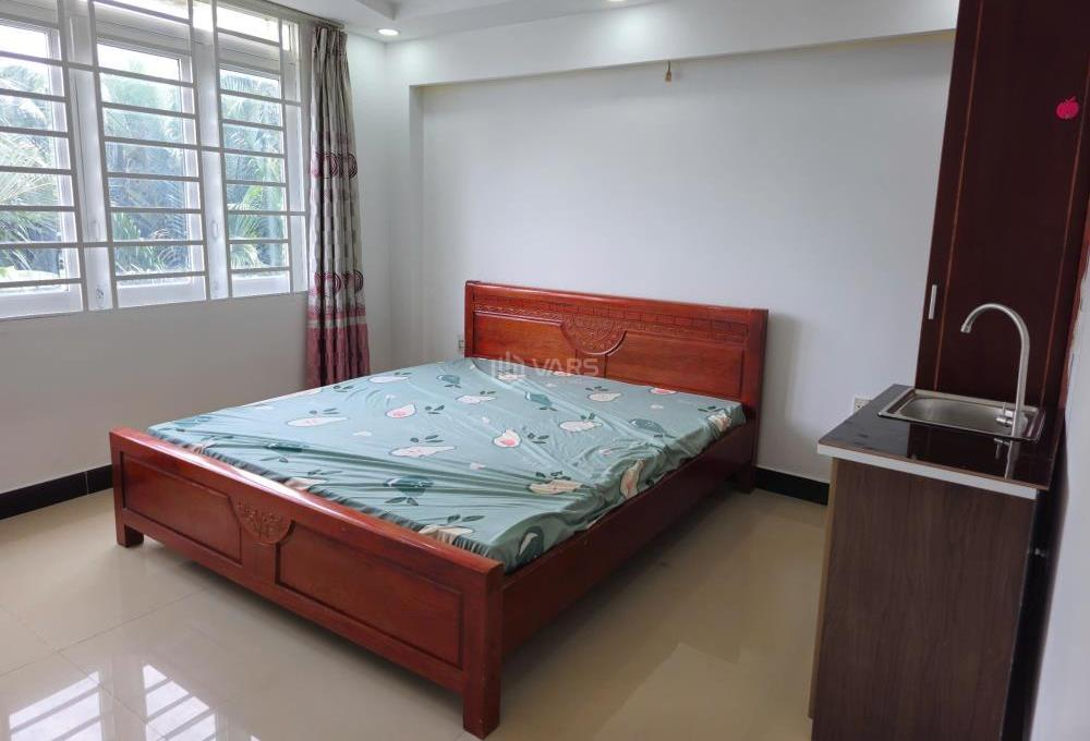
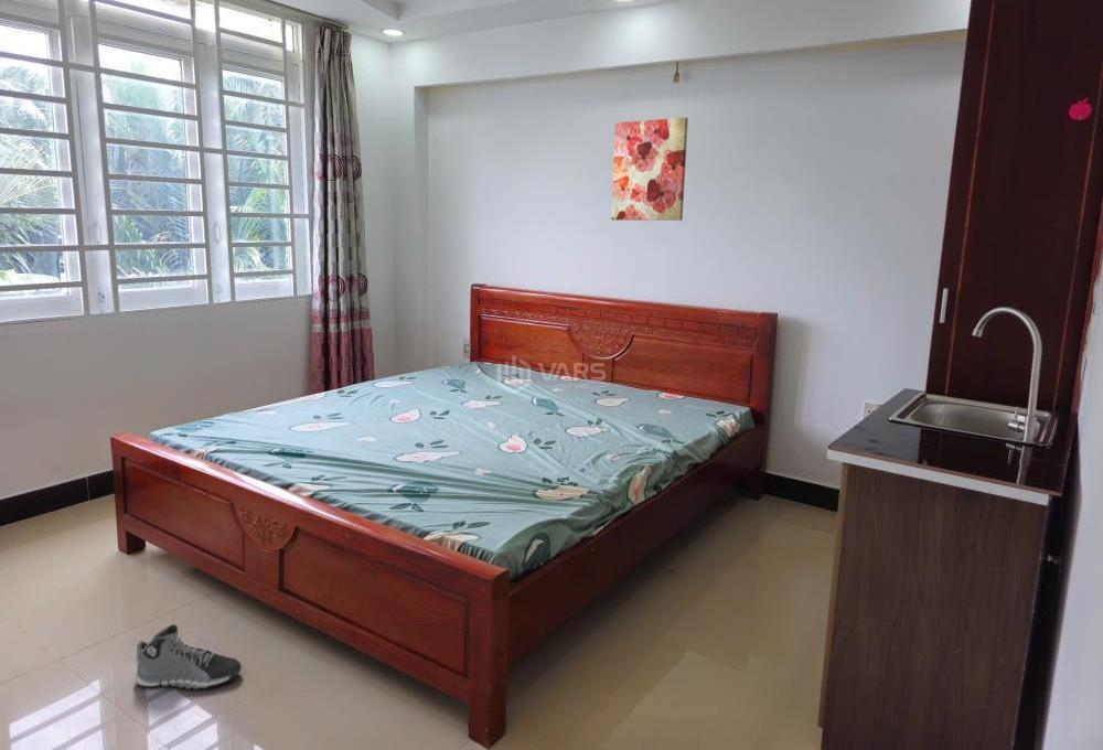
+ sneaker (185, 653)
+ wall art (647, 170)
